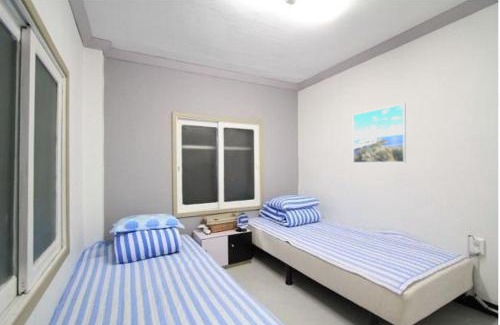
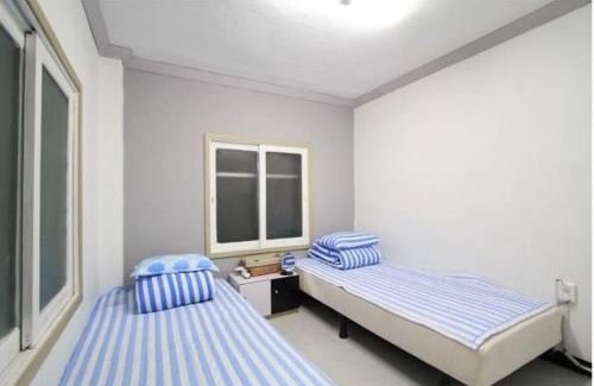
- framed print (376, 136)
